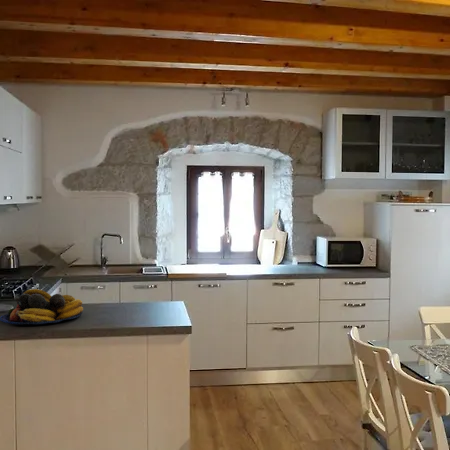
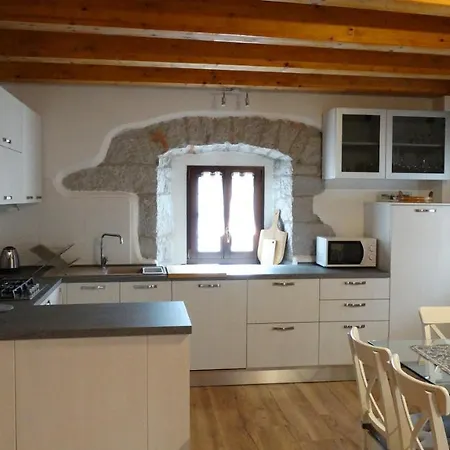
- fruit bowl (41, 303)
